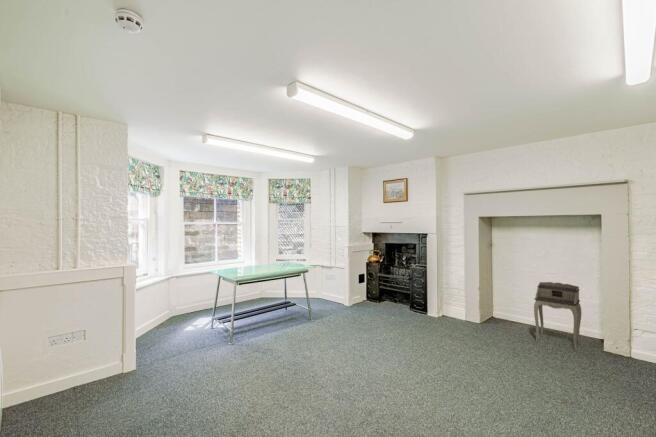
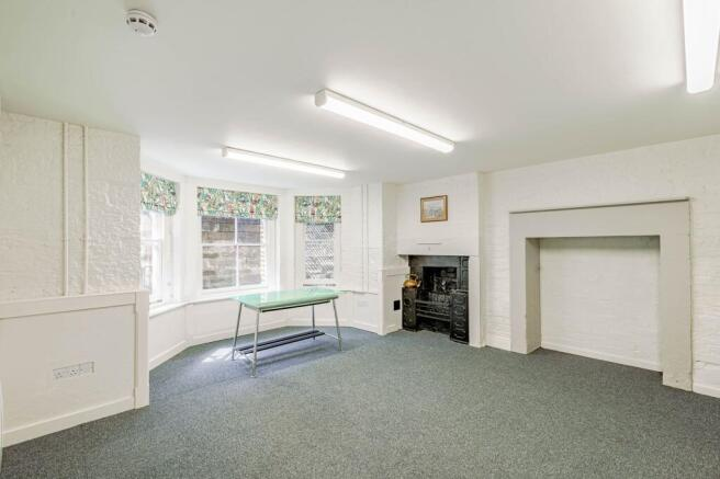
- desk (557, 308)
